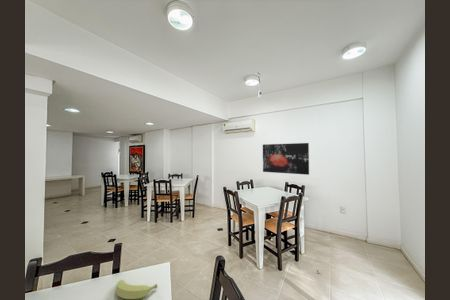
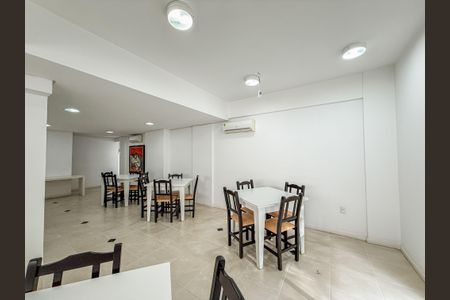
- wall art (284, 158)
- banana (136, 285)
